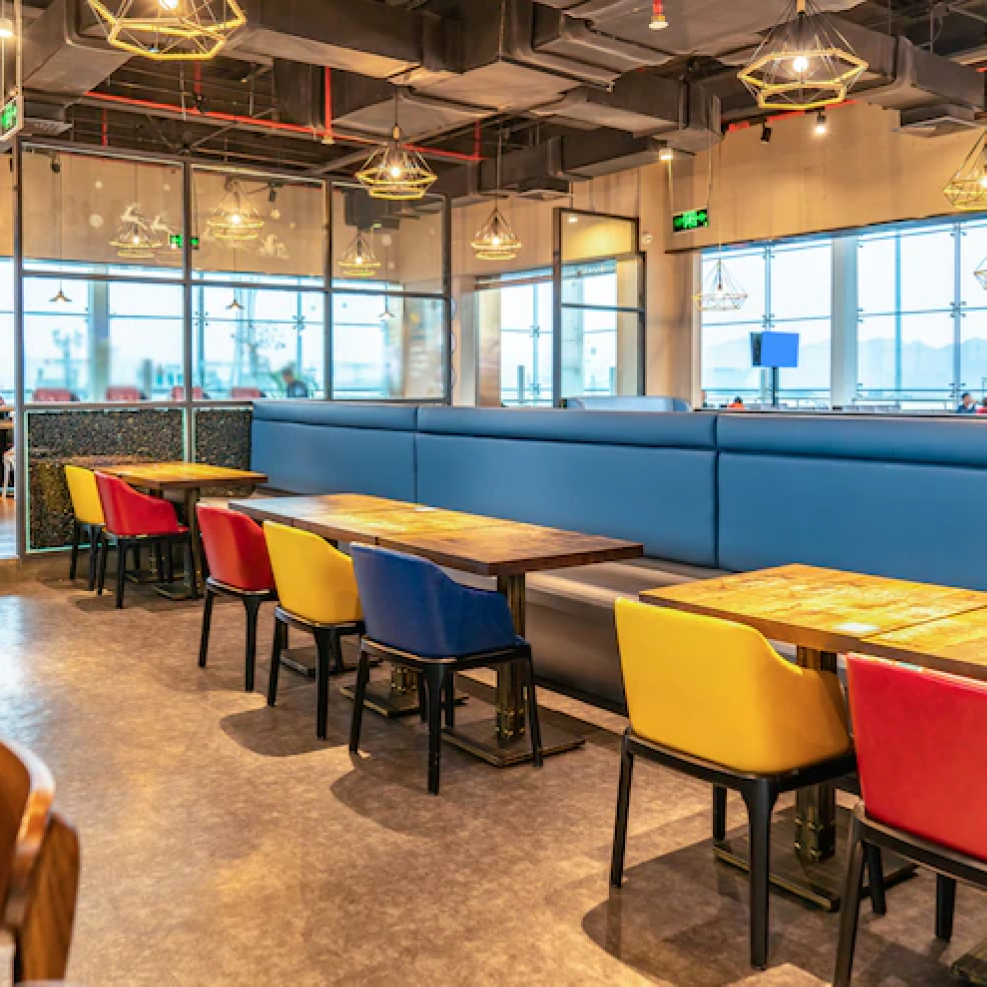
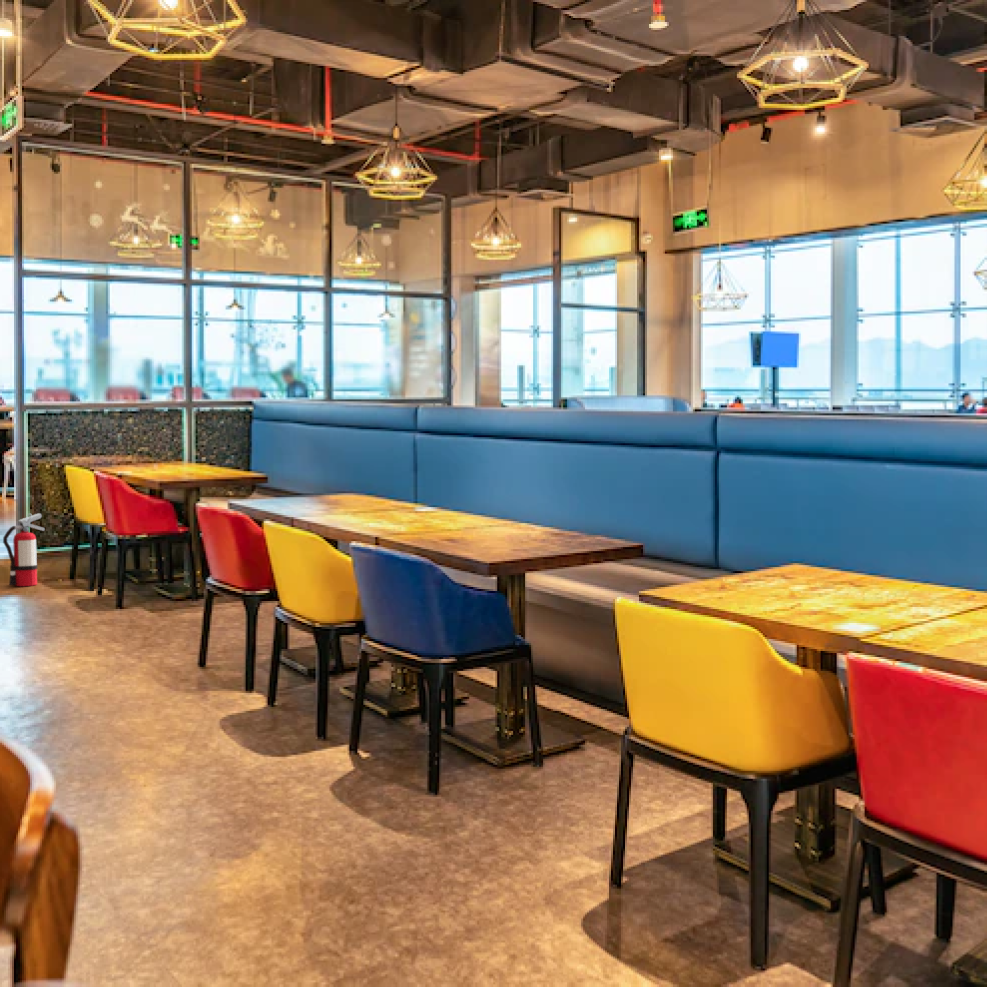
+ fire extinguisher (24, 549)
